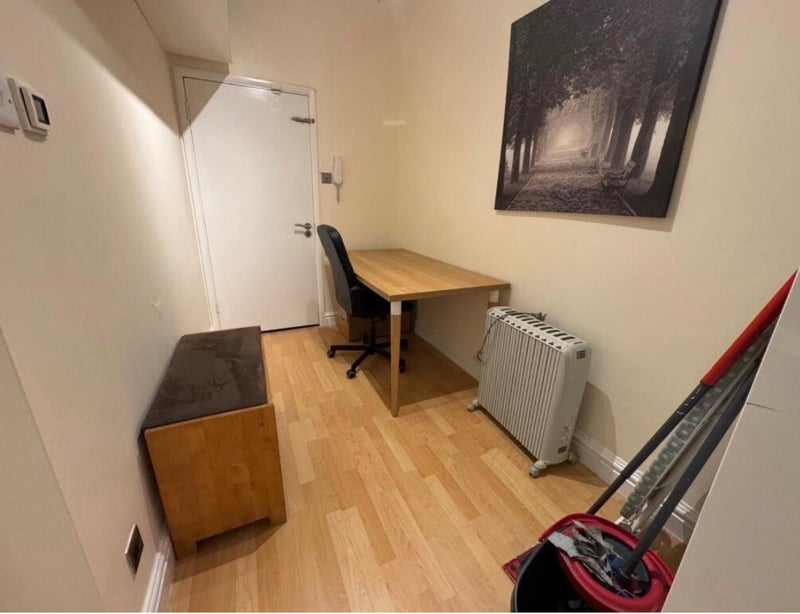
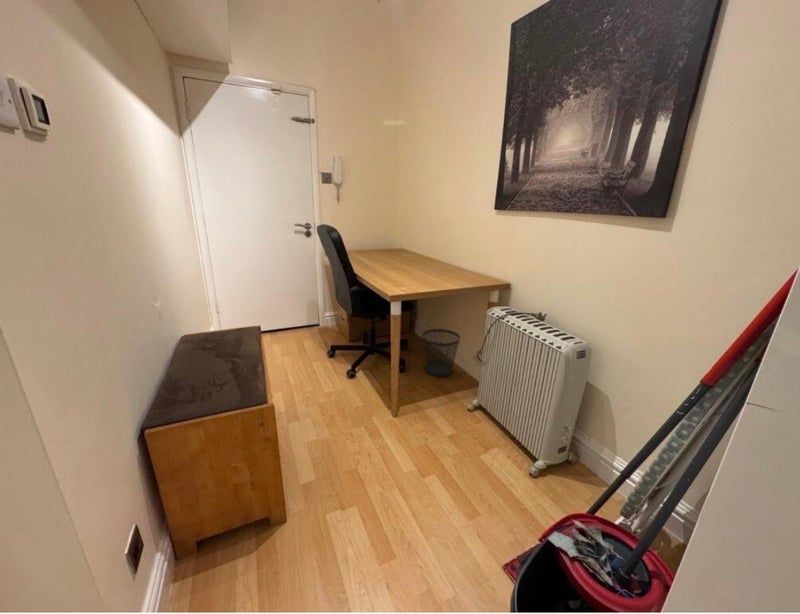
+ wastebasket (439, 353)
